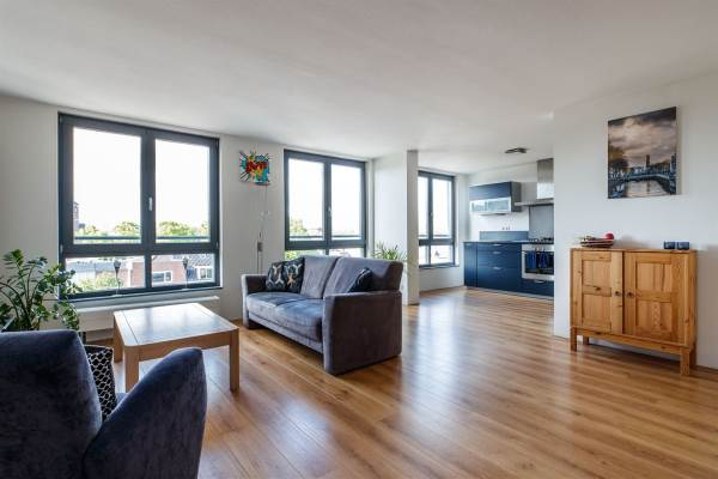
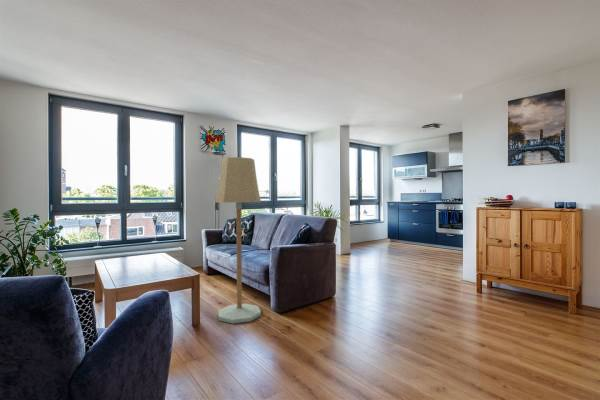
+ floor lamp (239, 237)
